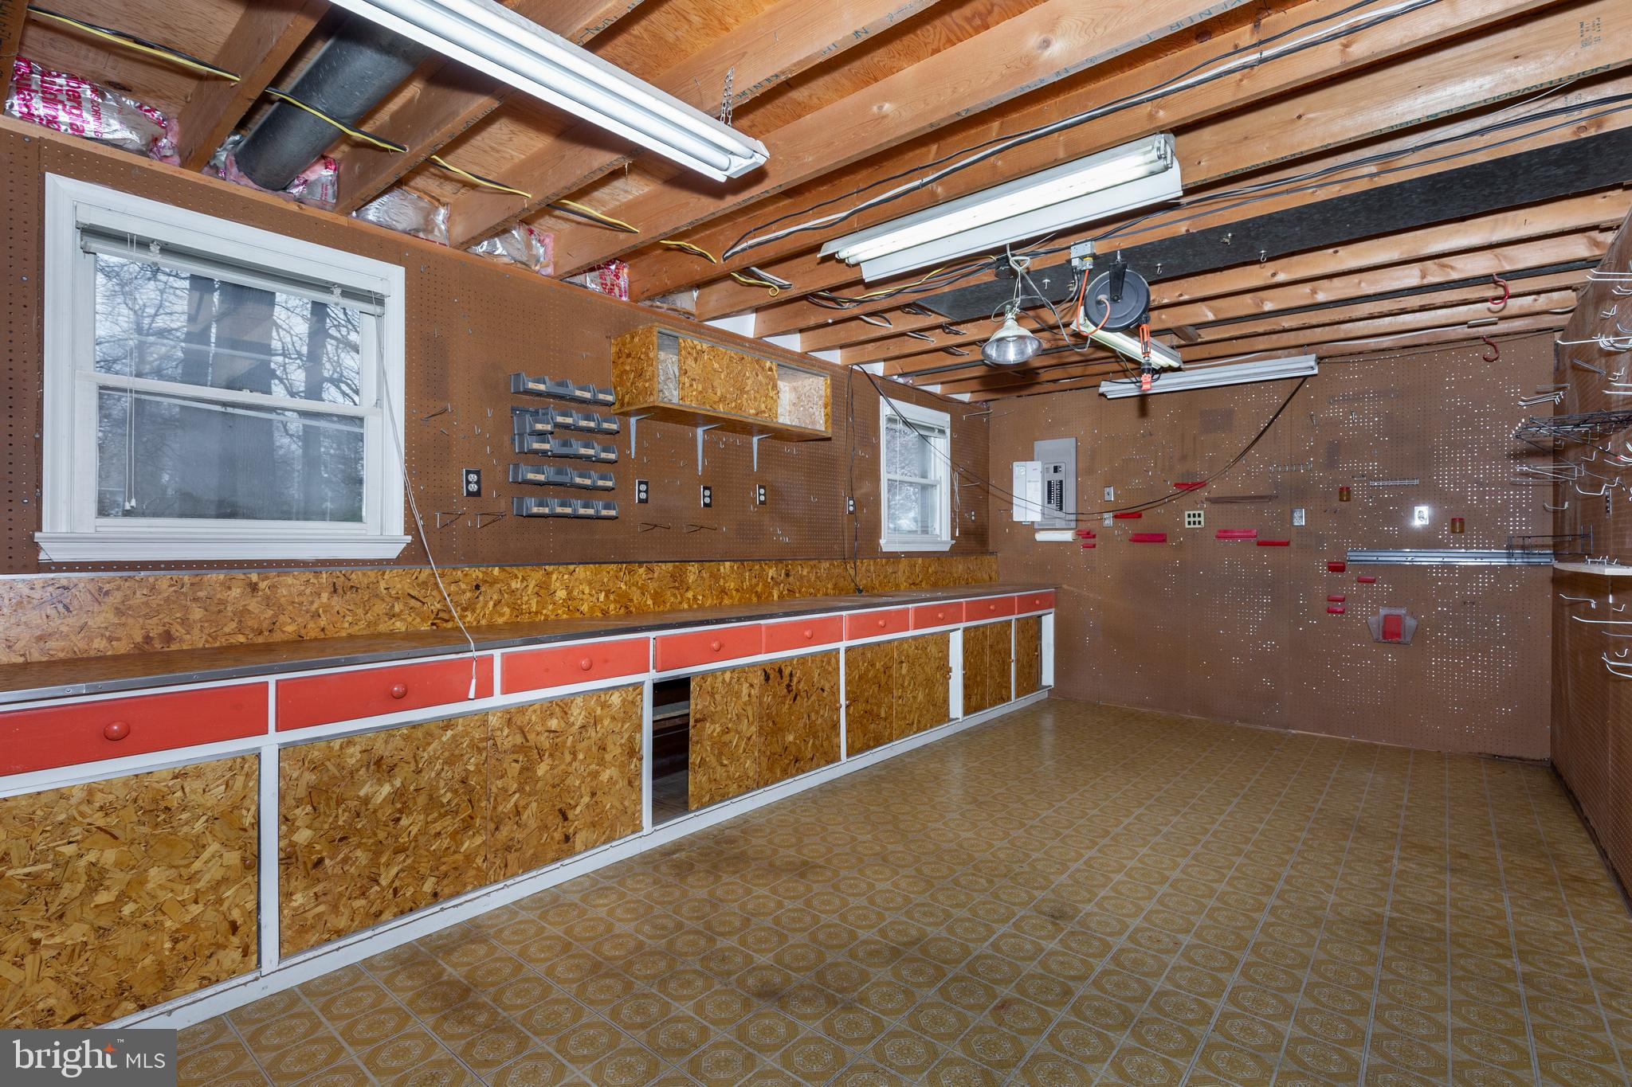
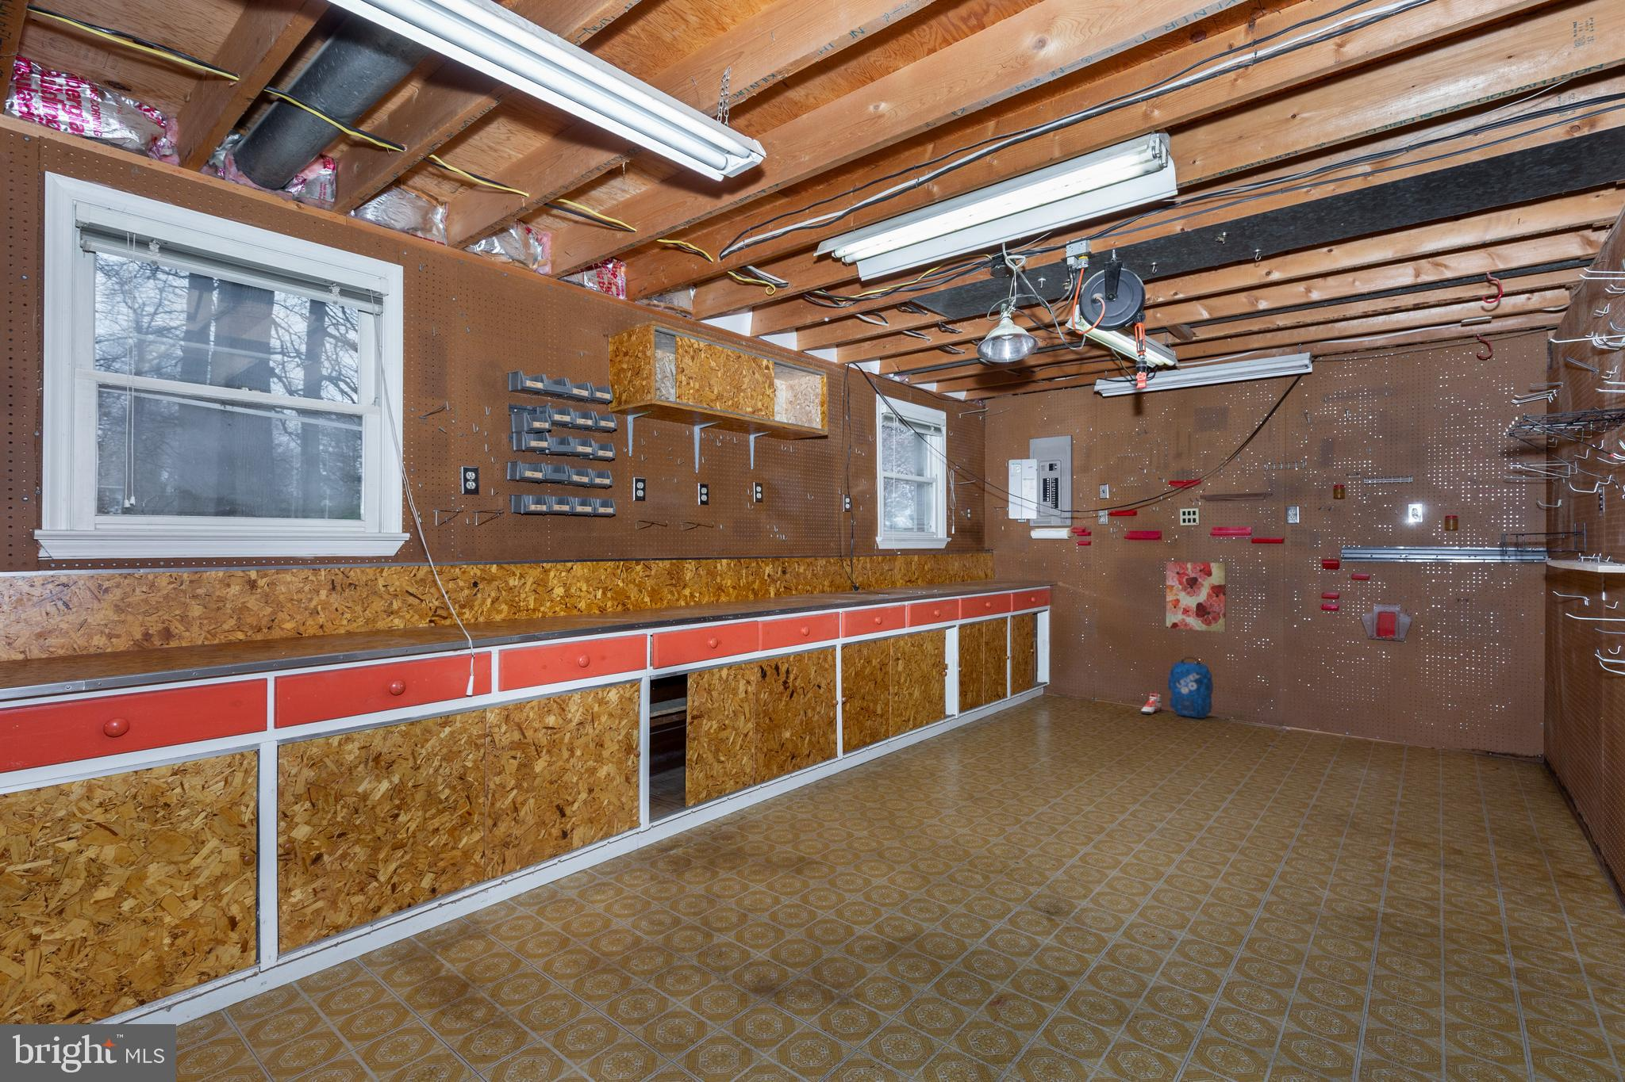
+ sneaker (1150, 703)
+ backpack (1190, 686)
+ wall art (1195, 597)
